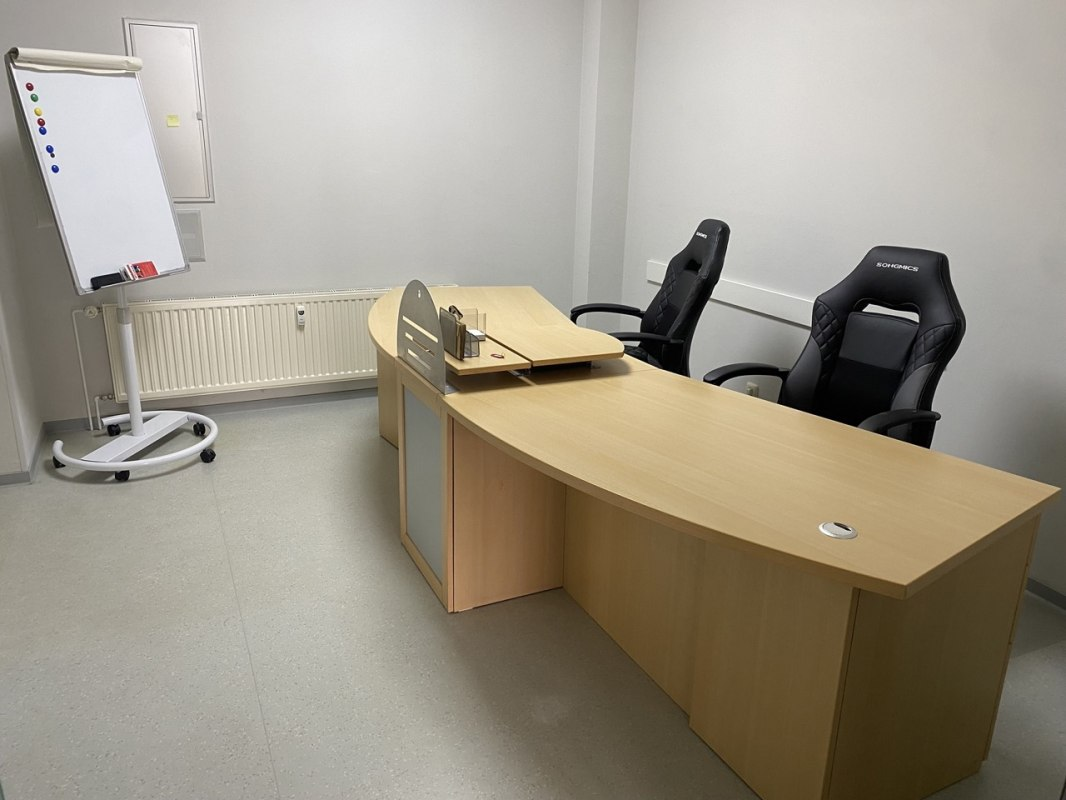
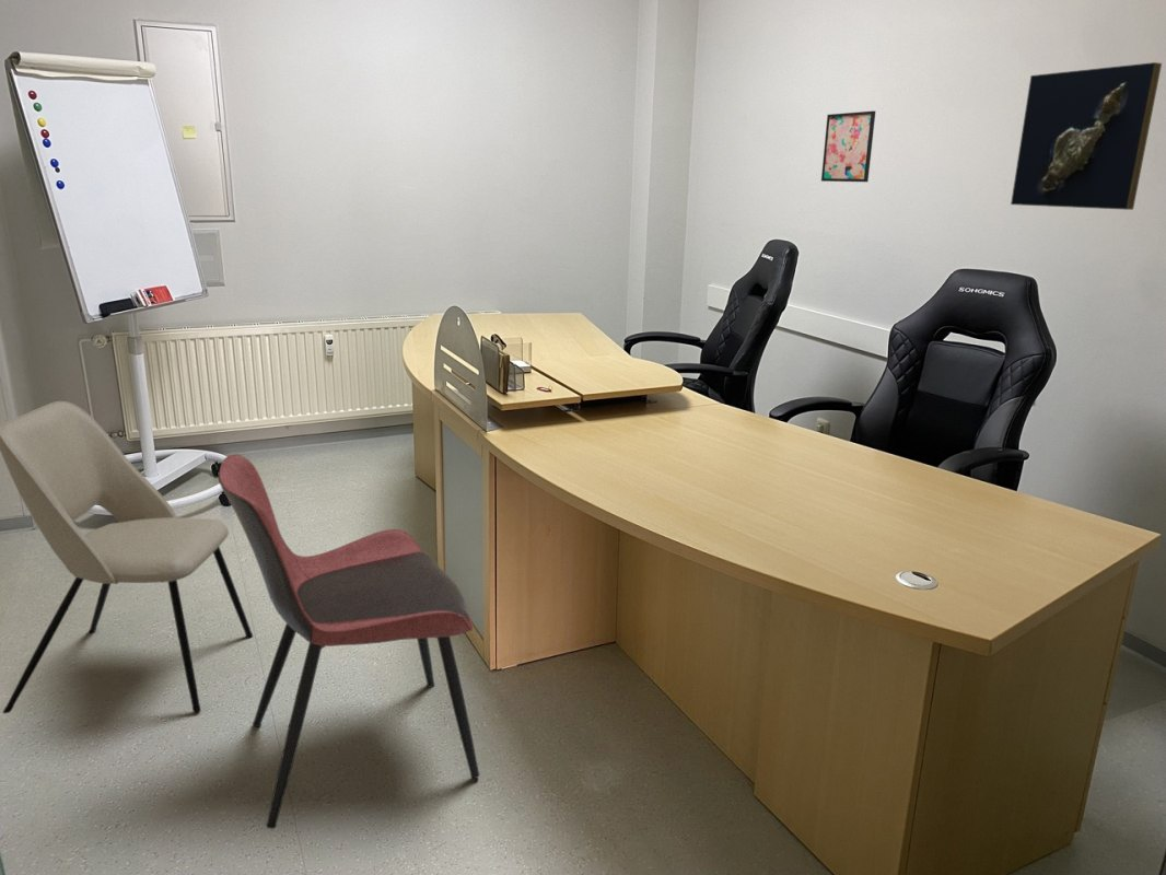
+ dining chair (353, 612)
+ wall art (847, 147)
+ dining chair (121, 547)
+ map (1076, 139)
